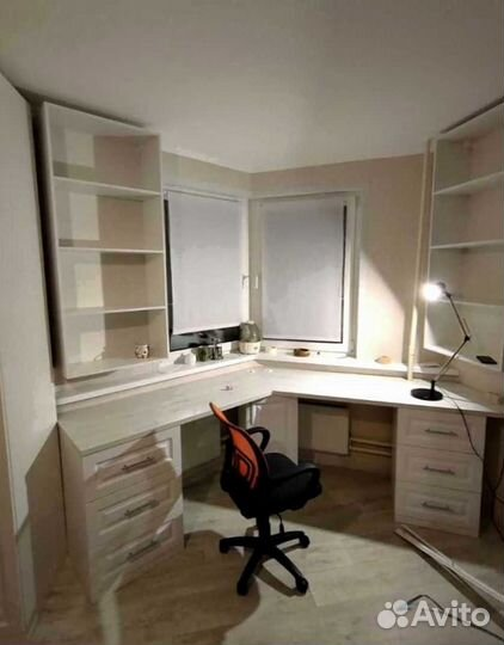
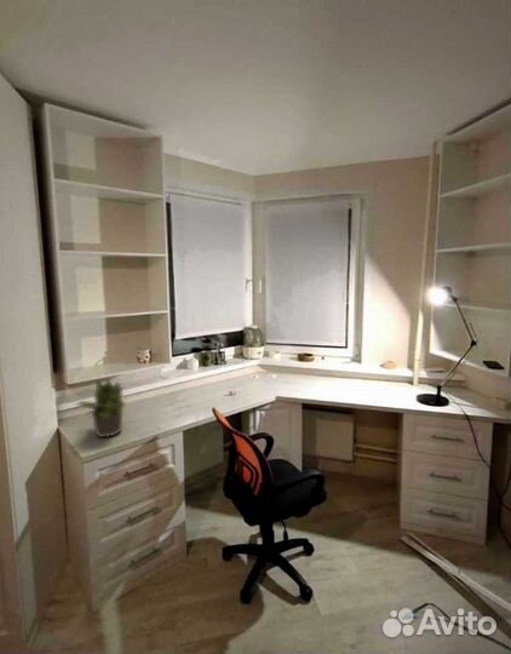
+ potted plant (103, 407)
